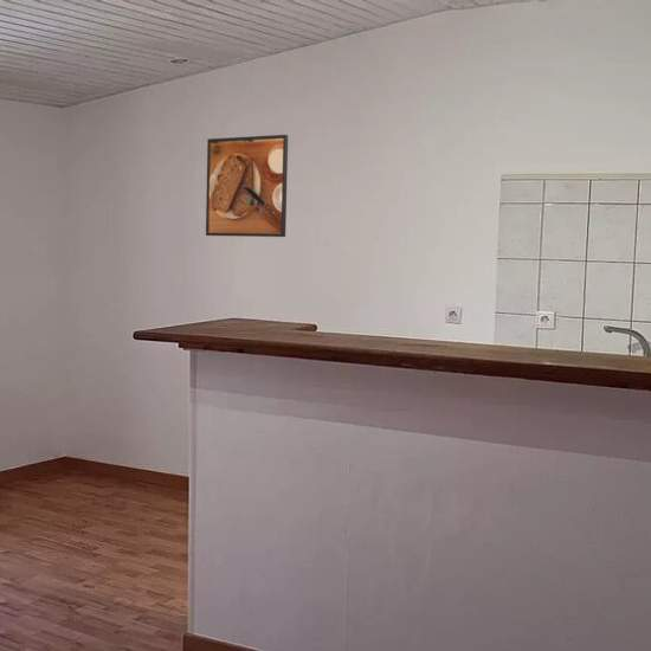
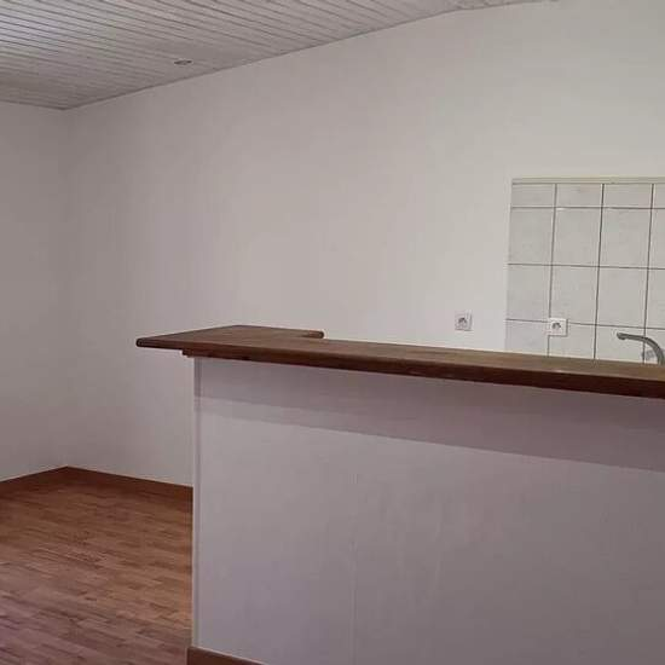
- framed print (245, 186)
